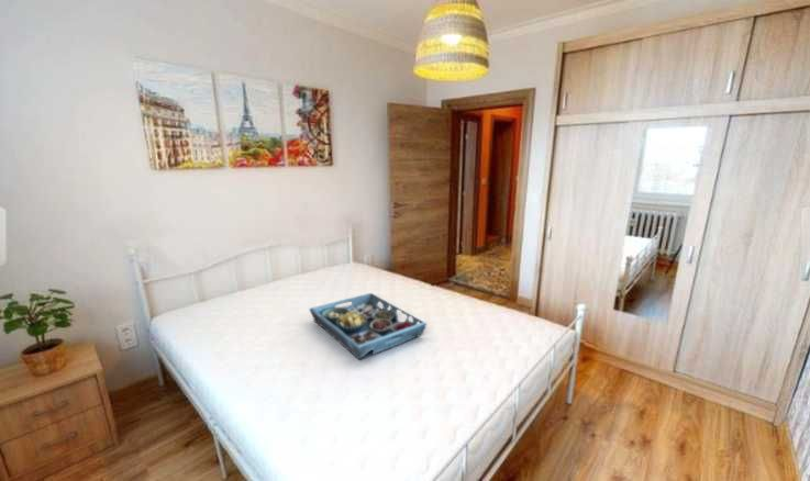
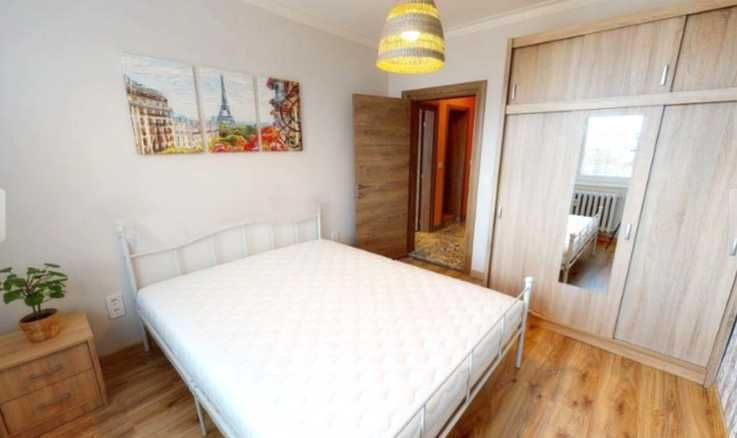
- serving tray (365, 321)
